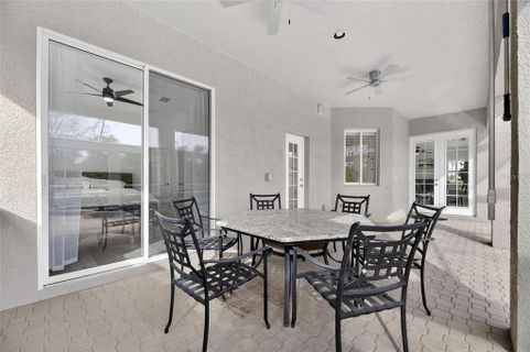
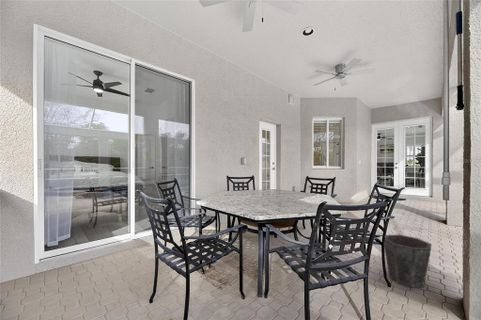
+ waste bin (406, 260)
